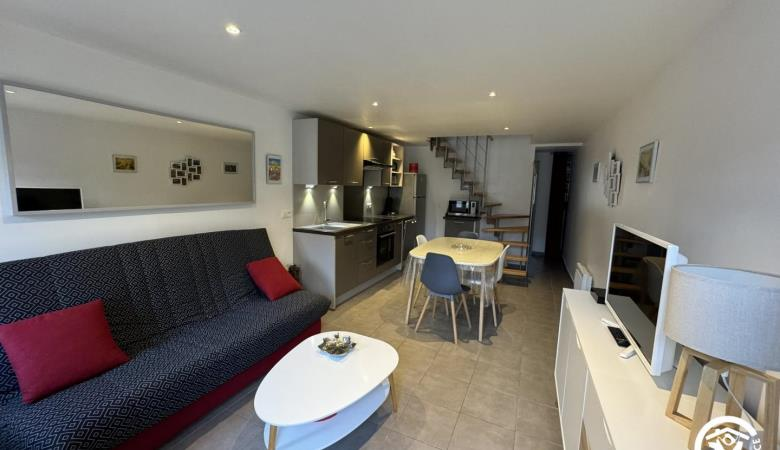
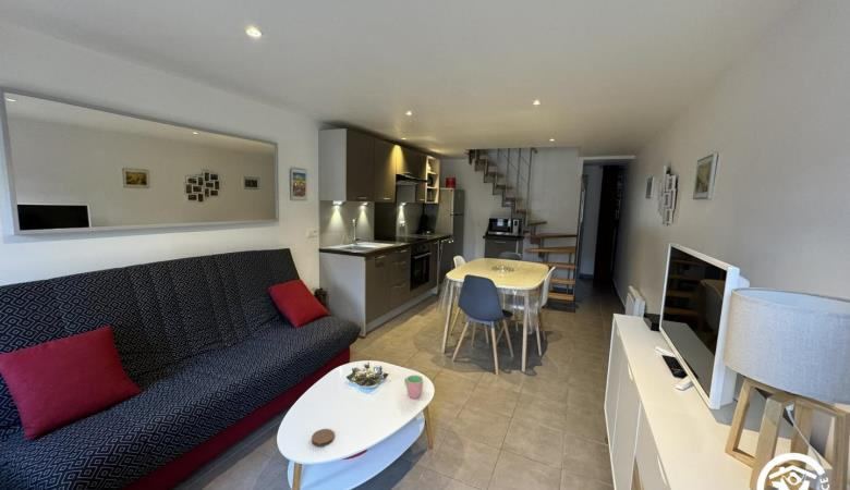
+ cup (412, 385)
+ coaster (323, 437)
